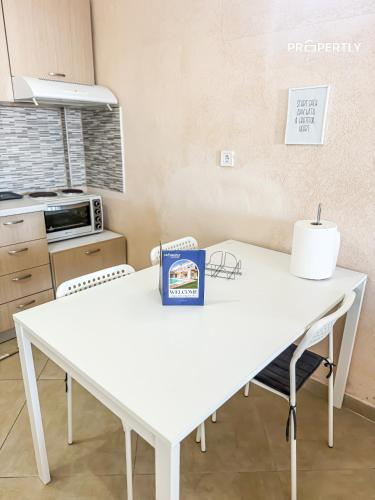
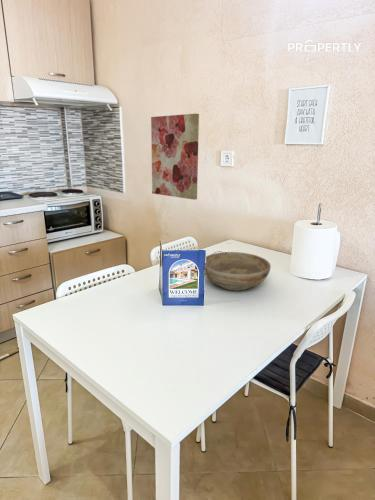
+ bowl (235, 272)
+ wall art (173, 157)
